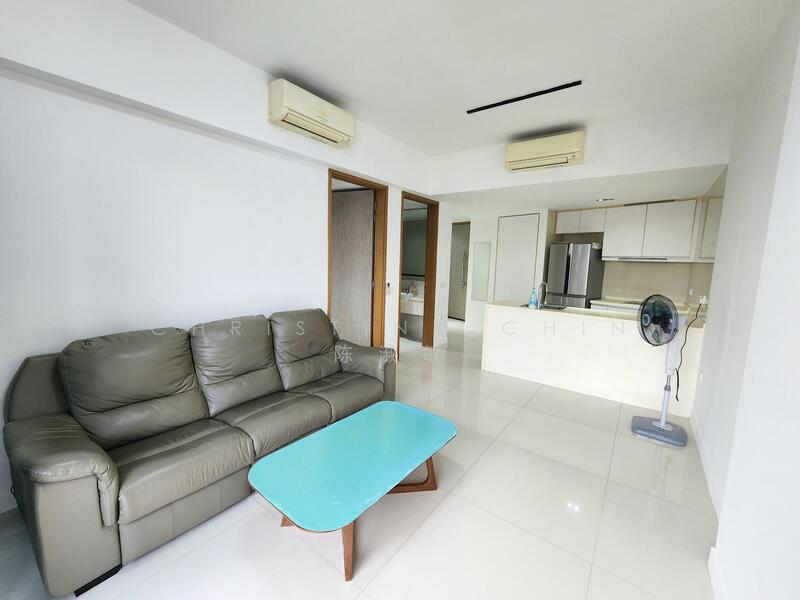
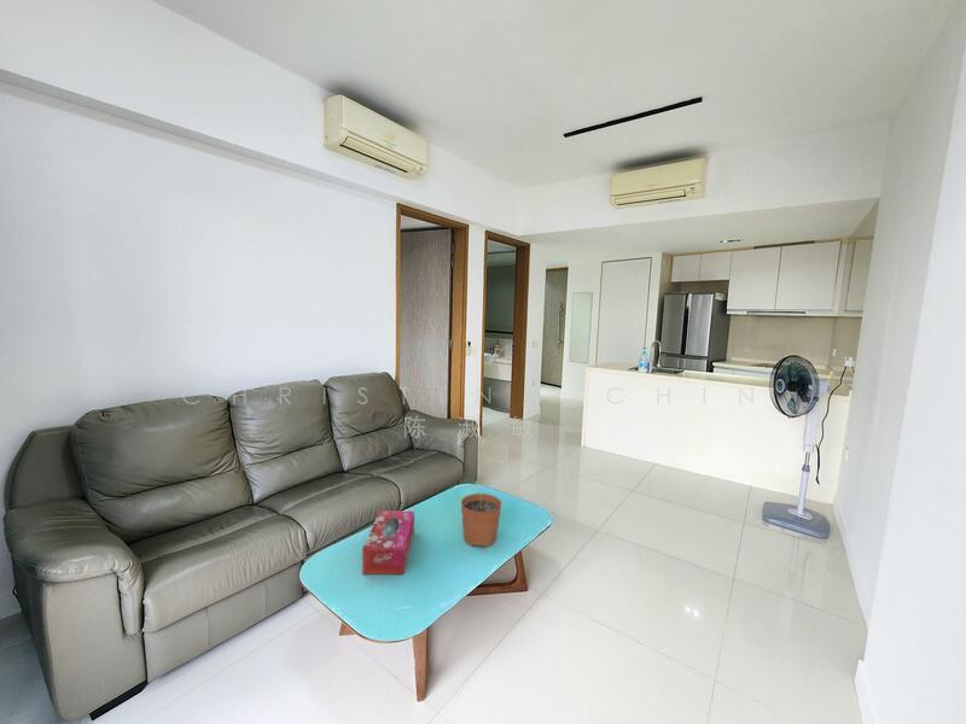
+ plant pot (481, 510)
+ tissue box (390, 539)
